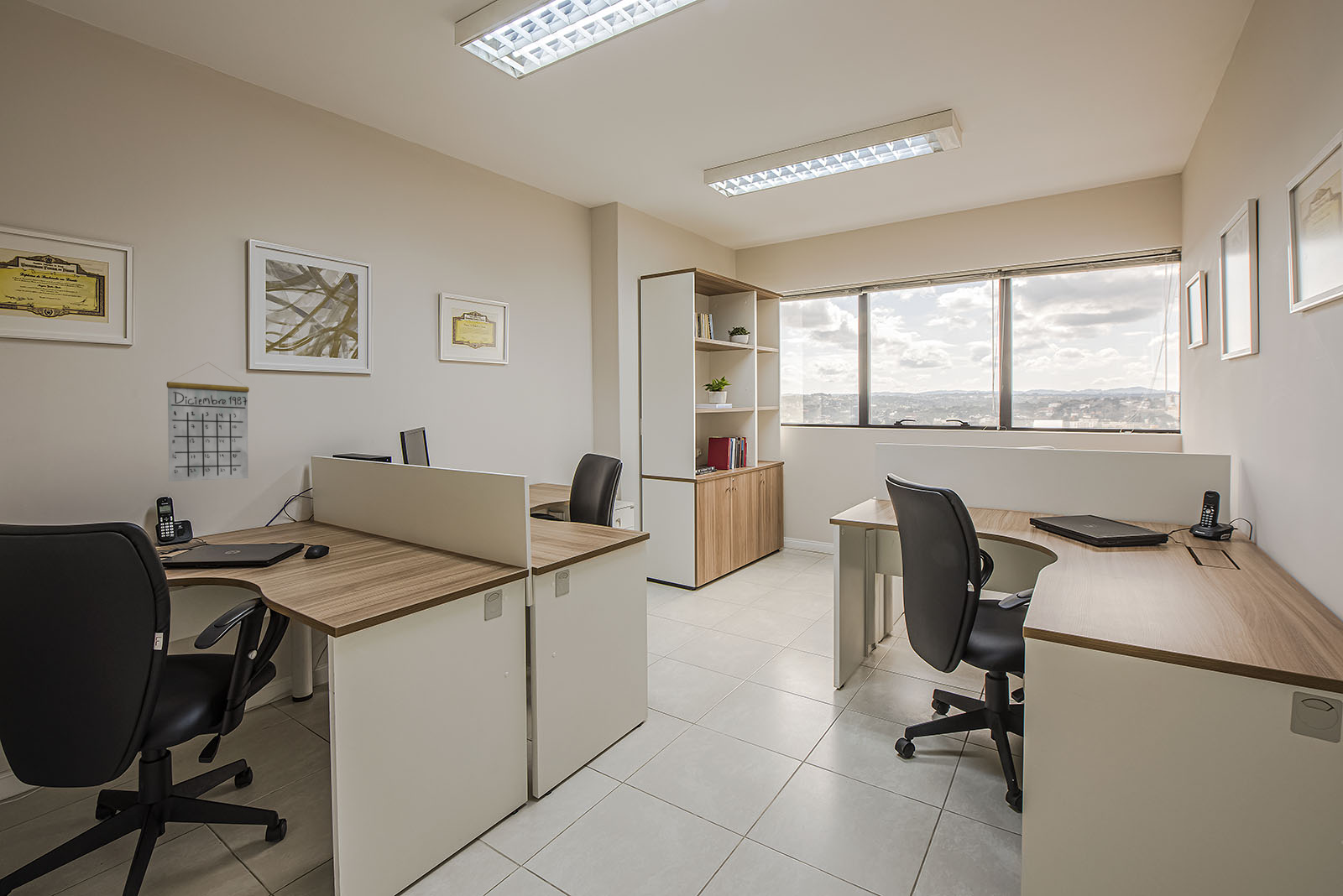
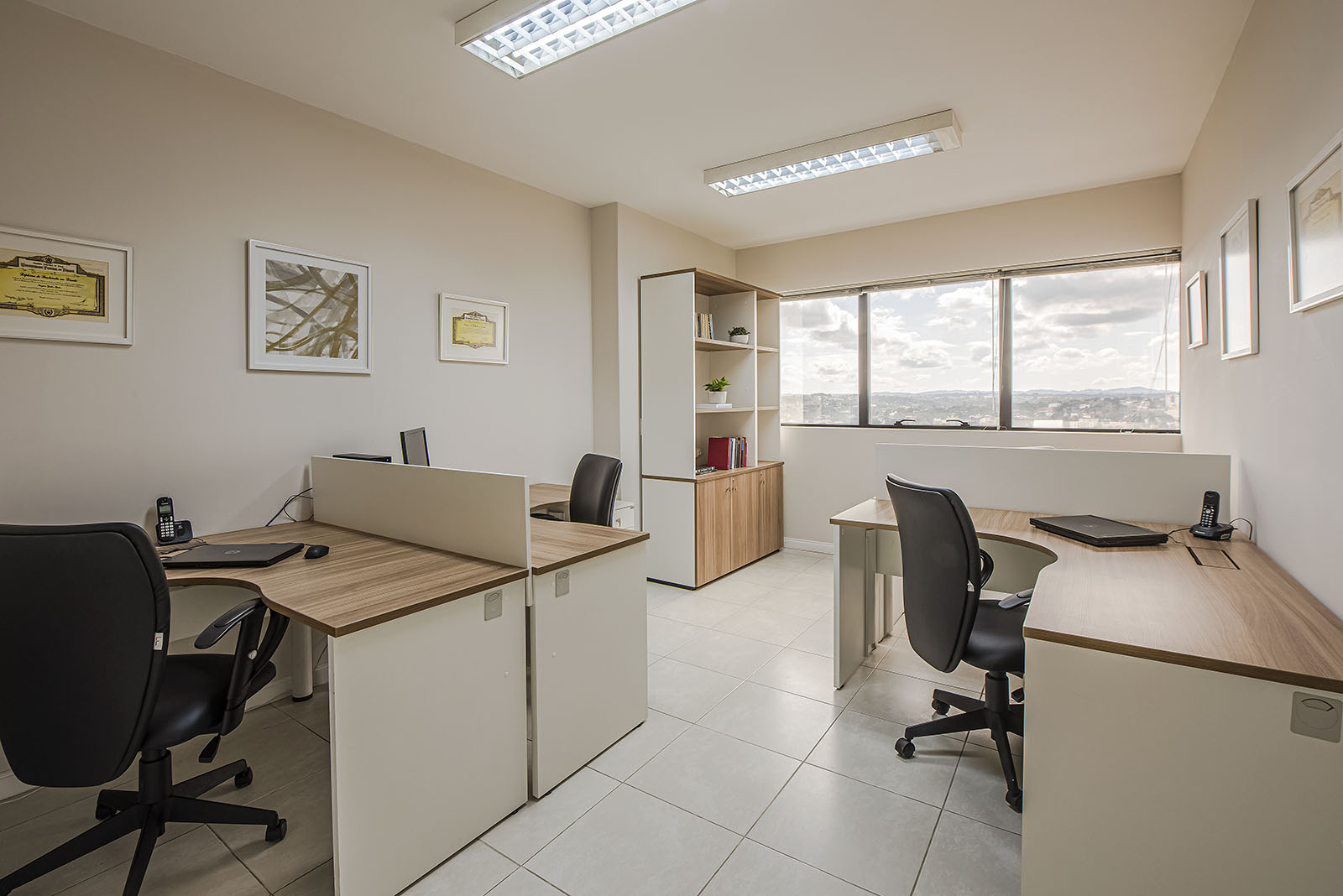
- calendar (210, 420)
